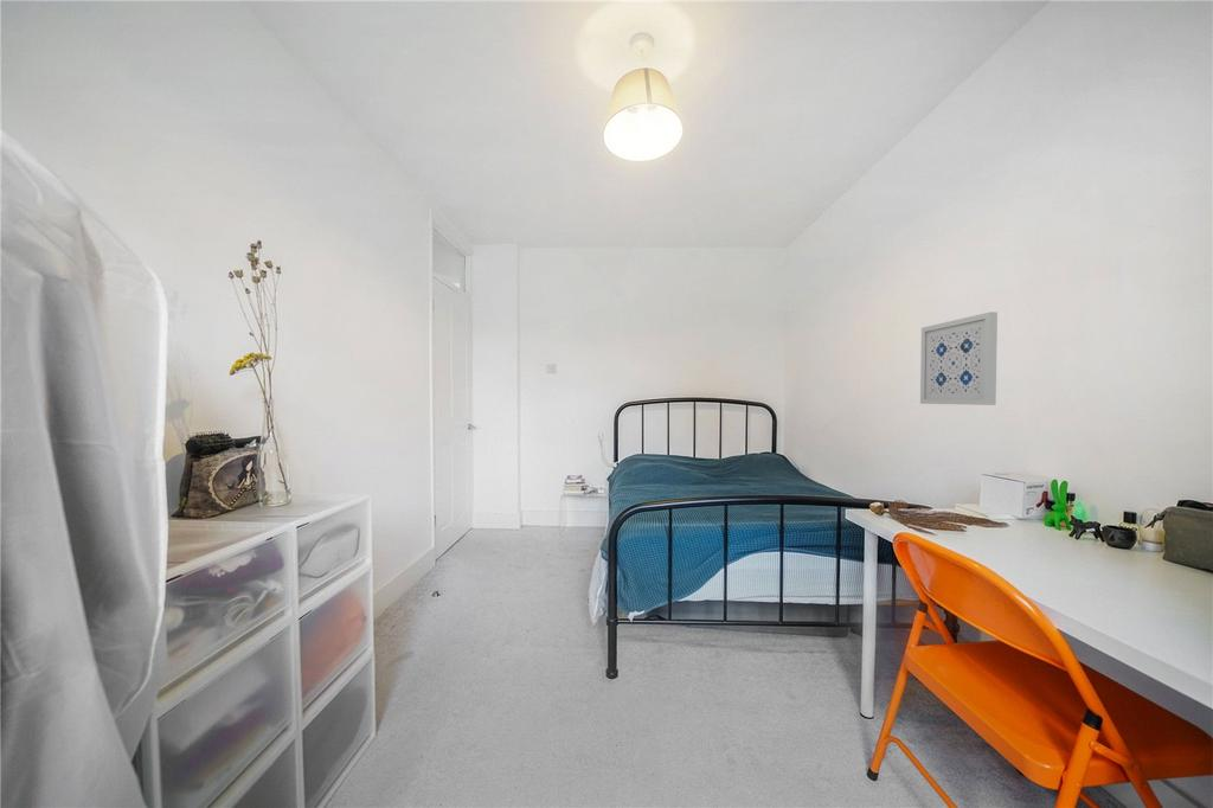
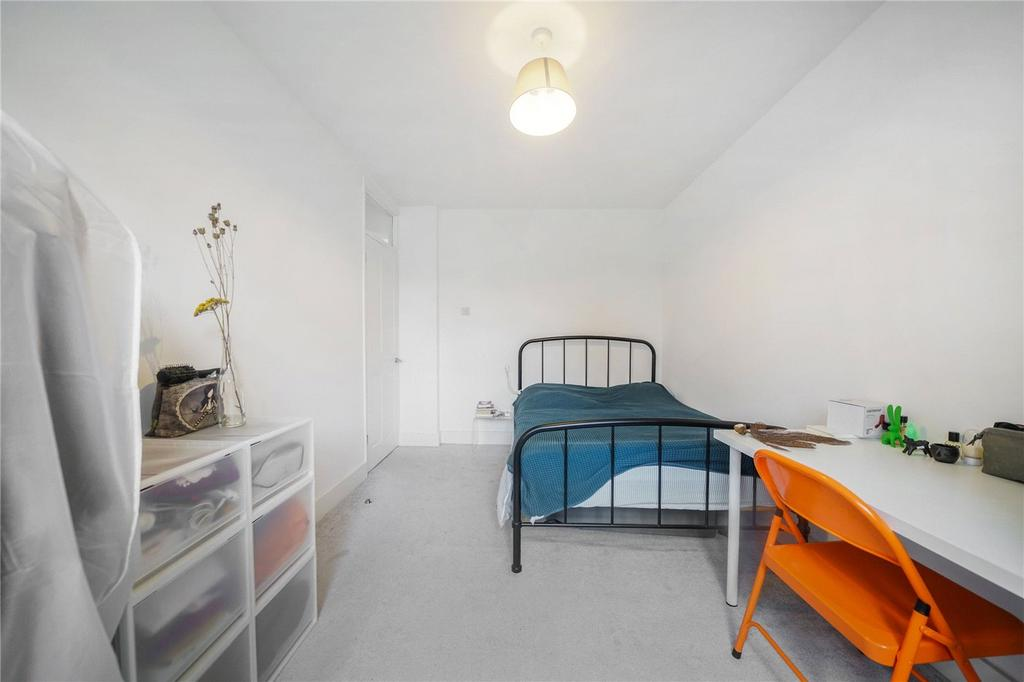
- wall art (955, 363)
